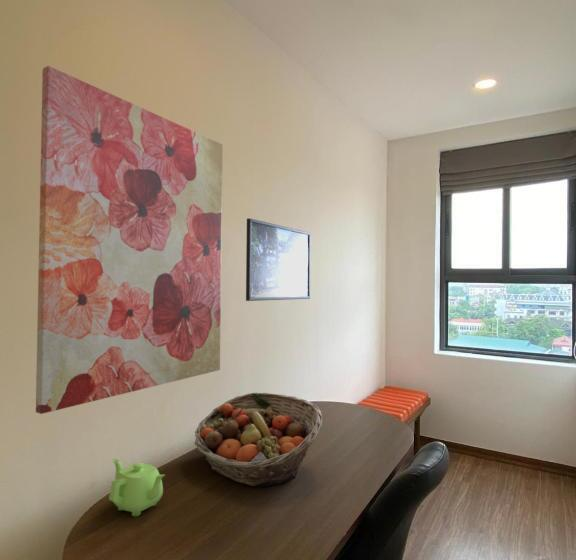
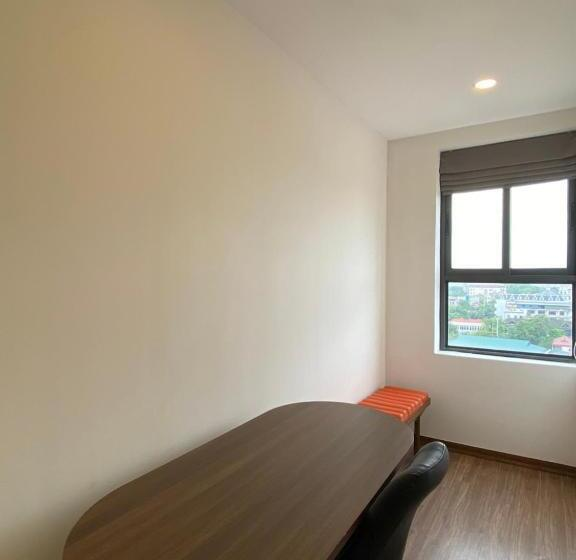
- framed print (281, 263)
- fruit basket (257, 434)
- wall art (149, 249)
- teapot (133, 487)
